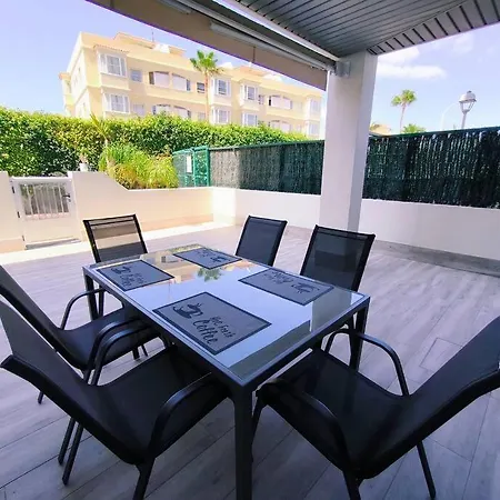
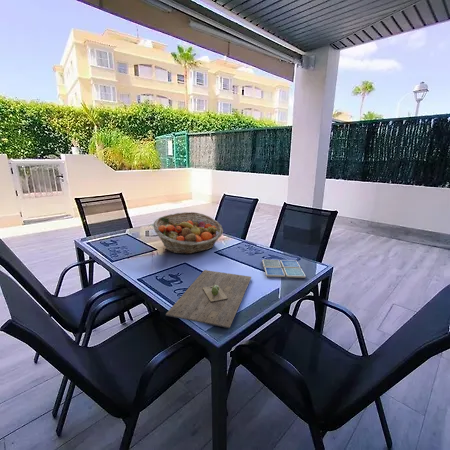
+ fruit basket (189, 231)
+ cutting board (214, 289)
+ drink coaster (283, 267)
